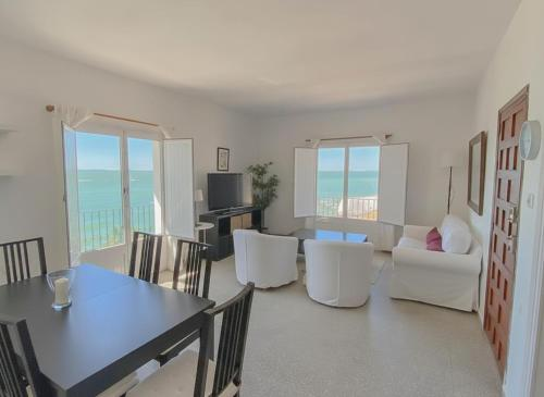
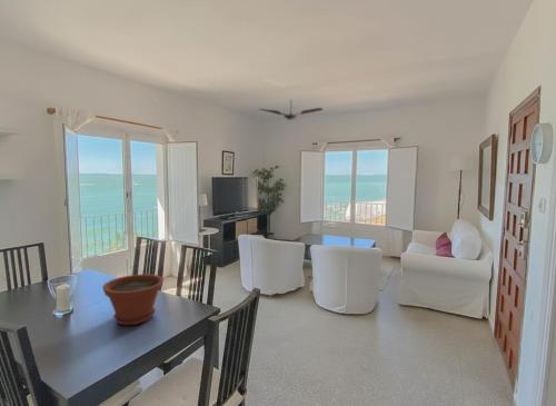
+ plant pot (135, 300)
+ ceiling fan (290, 110)
